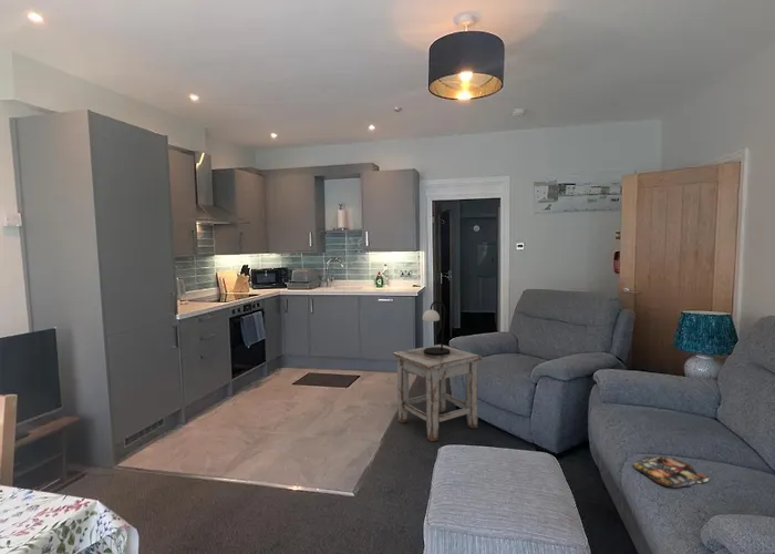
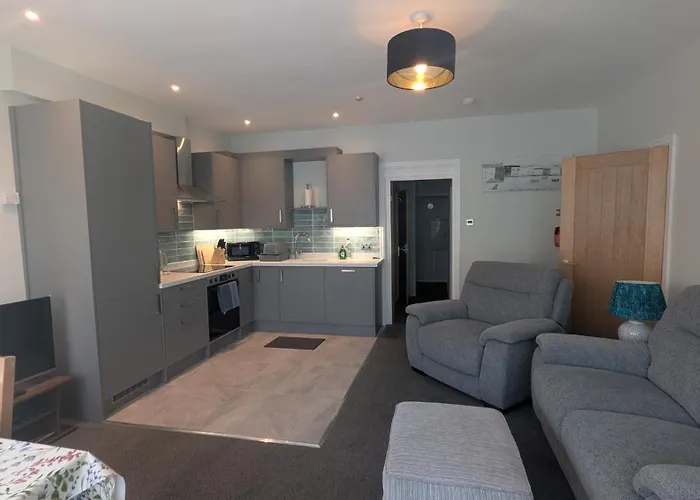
- table lamp (436, 320)
- magazine (670, 469)
- stool (436, 389)
